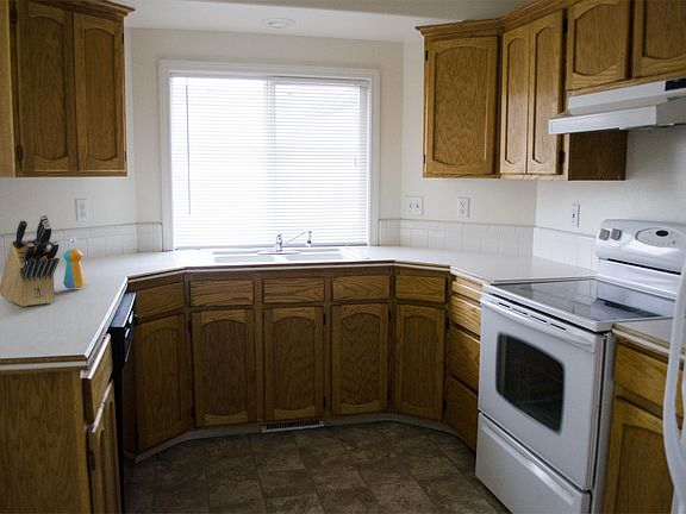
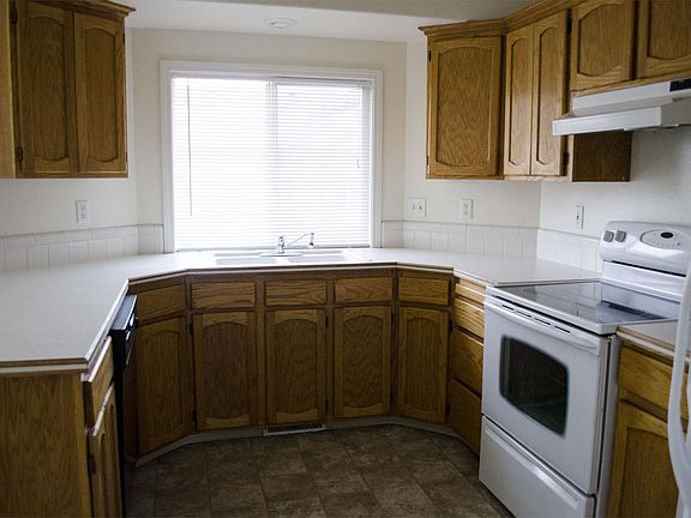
- soap dispenser (73, 263)
- knife block (27, 258)
